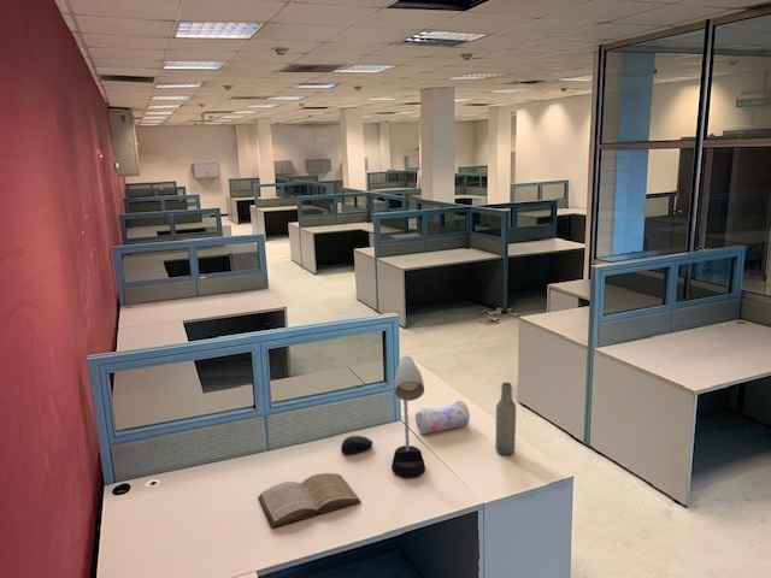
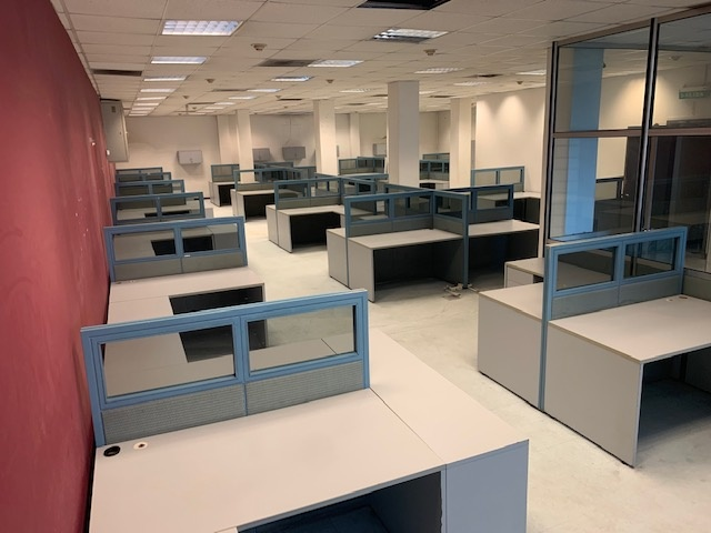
- bottle (506, 418)
- pencil case (442, 417)
- computer mouse (357, 442)
- book (308, 495)
- desk lamp (407, 415)
